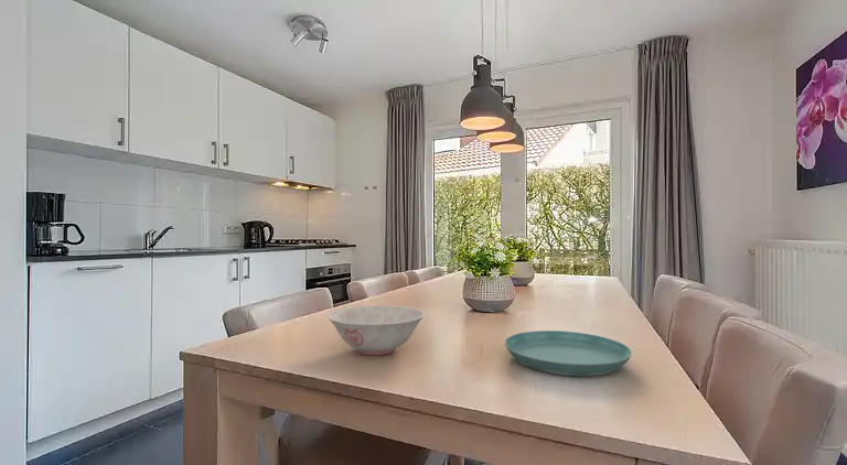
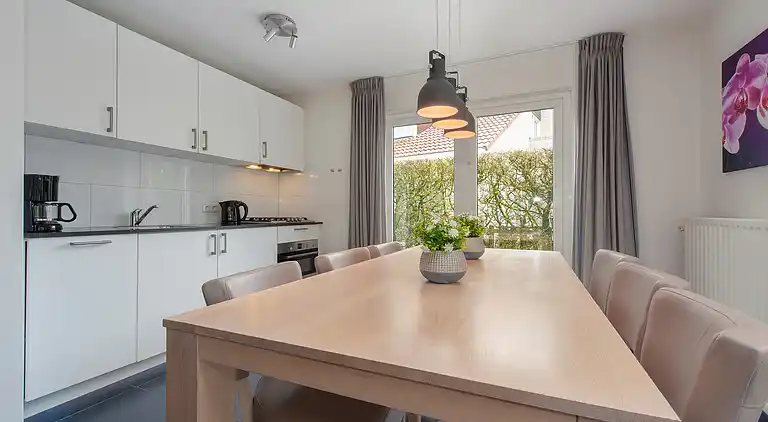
- saucer (565, 352)
- bowl (376, 332)
